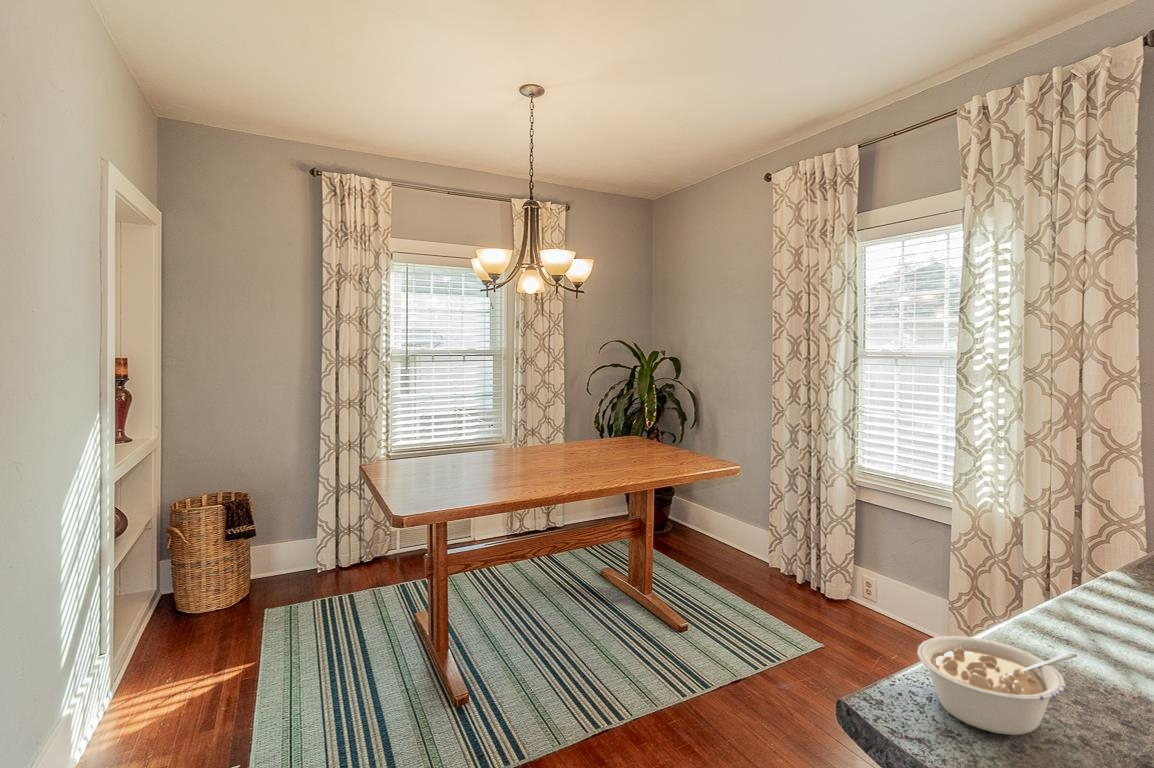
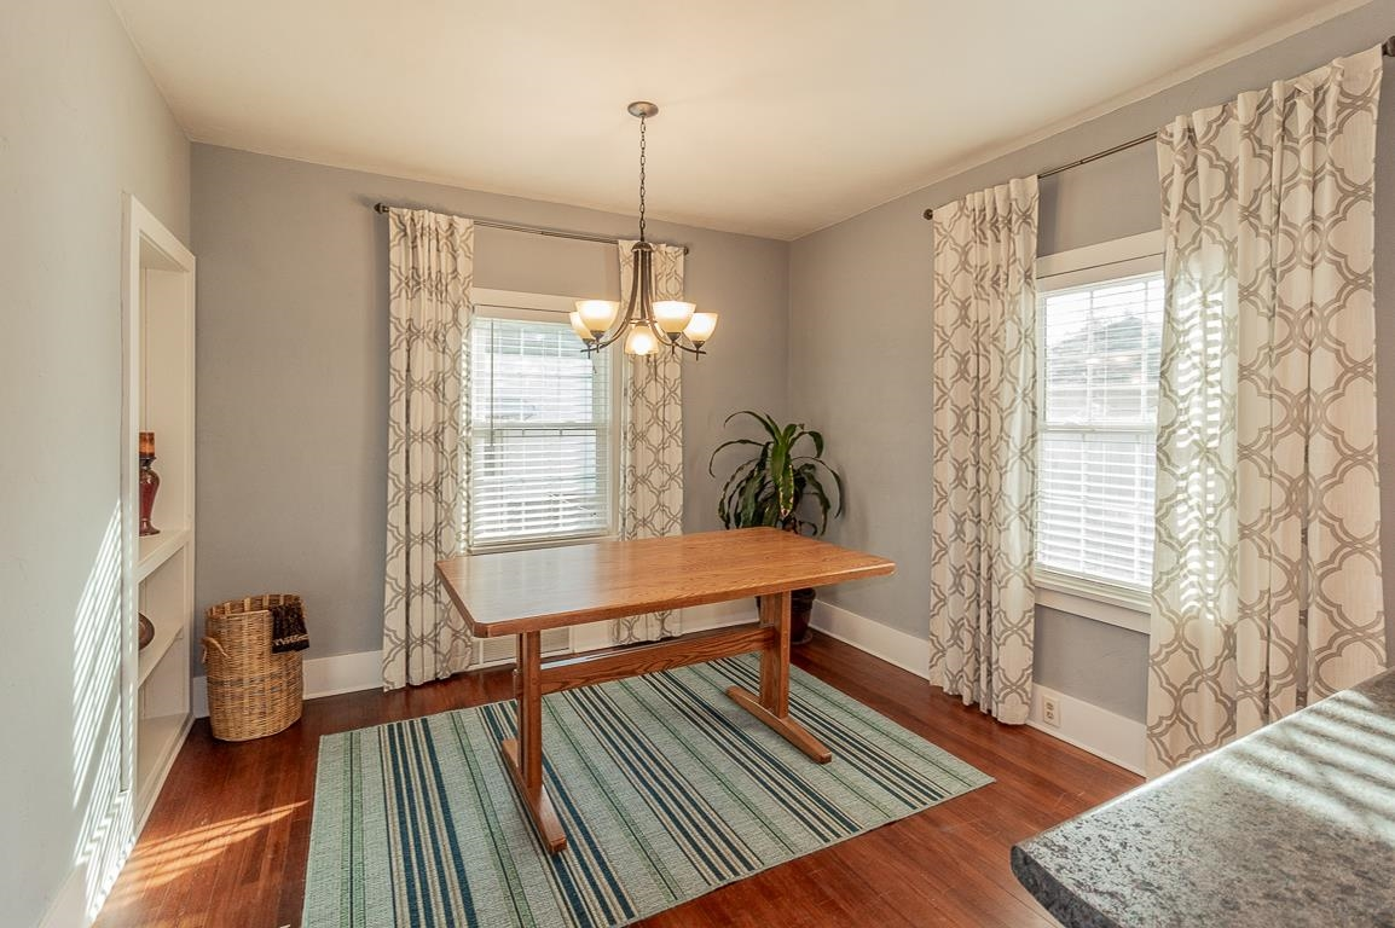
- legume (988, 680)
